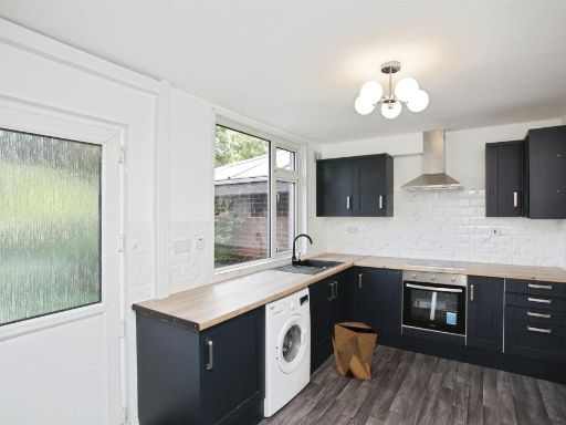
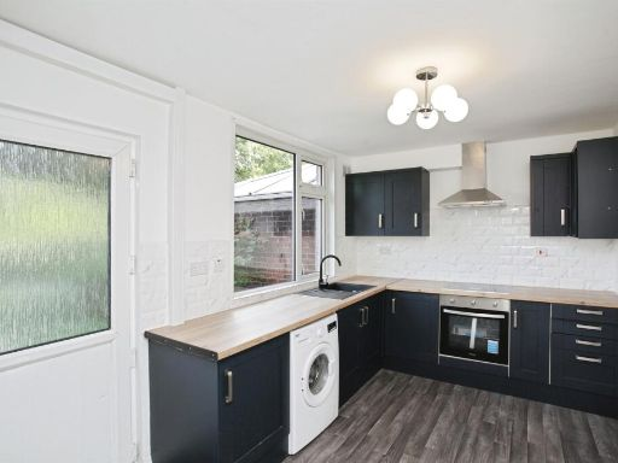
- trash bin (355, 349)
